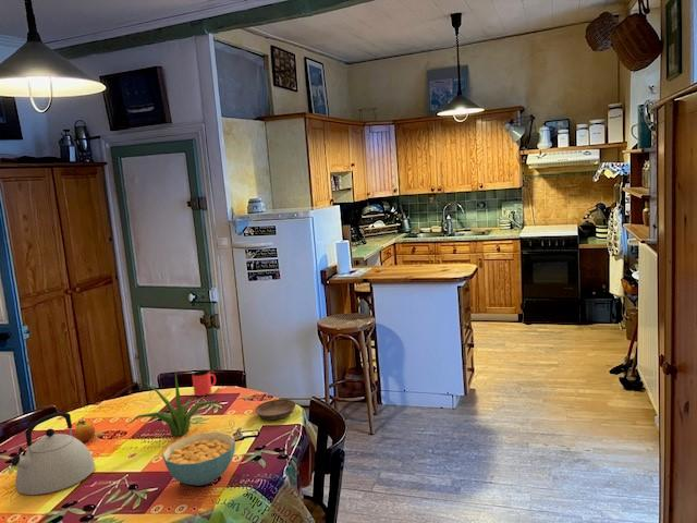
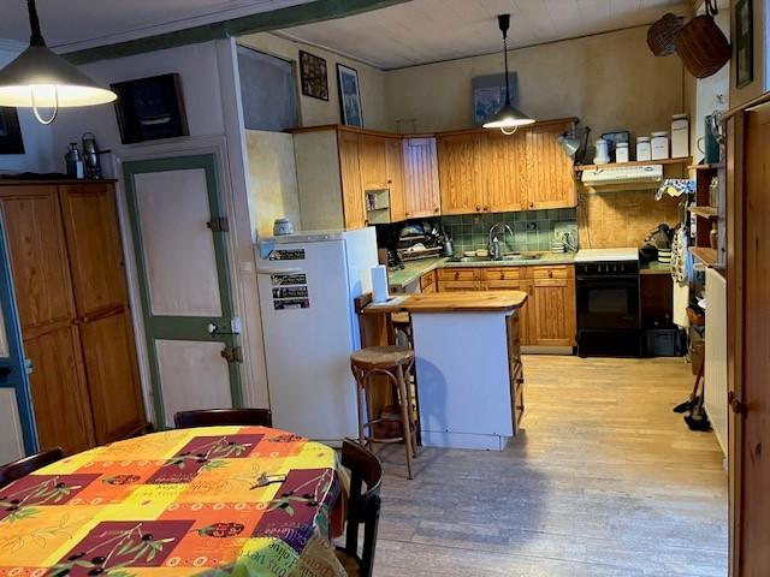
- fruit (82, 426)
- cereal bowl (200, 463)
- kettle (50, 447)
- plant (169, 402)
- saucer (276, 410)
- cup (205, 381)
